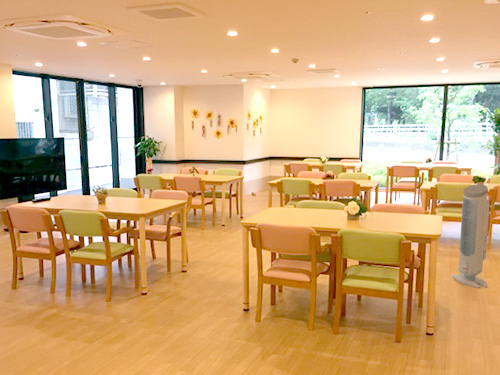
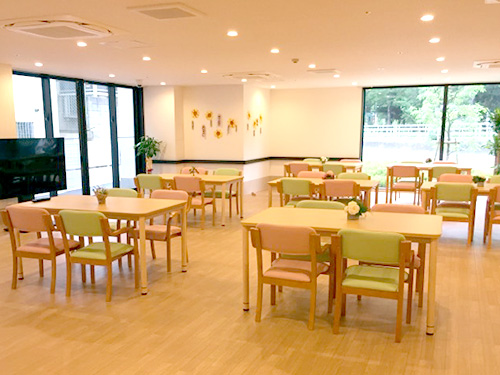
- air purifier (472, 233)
